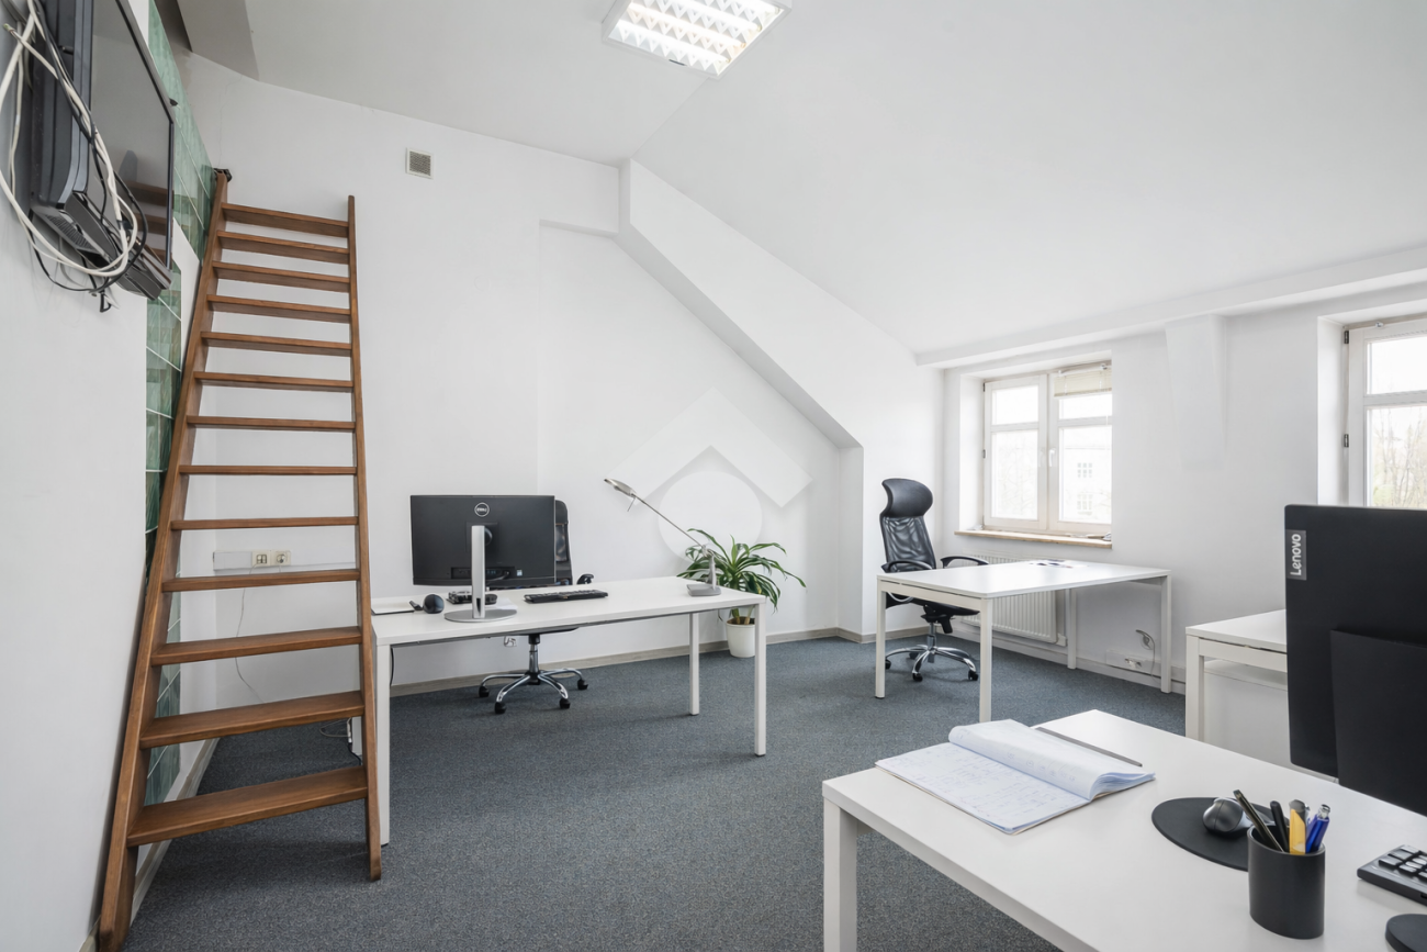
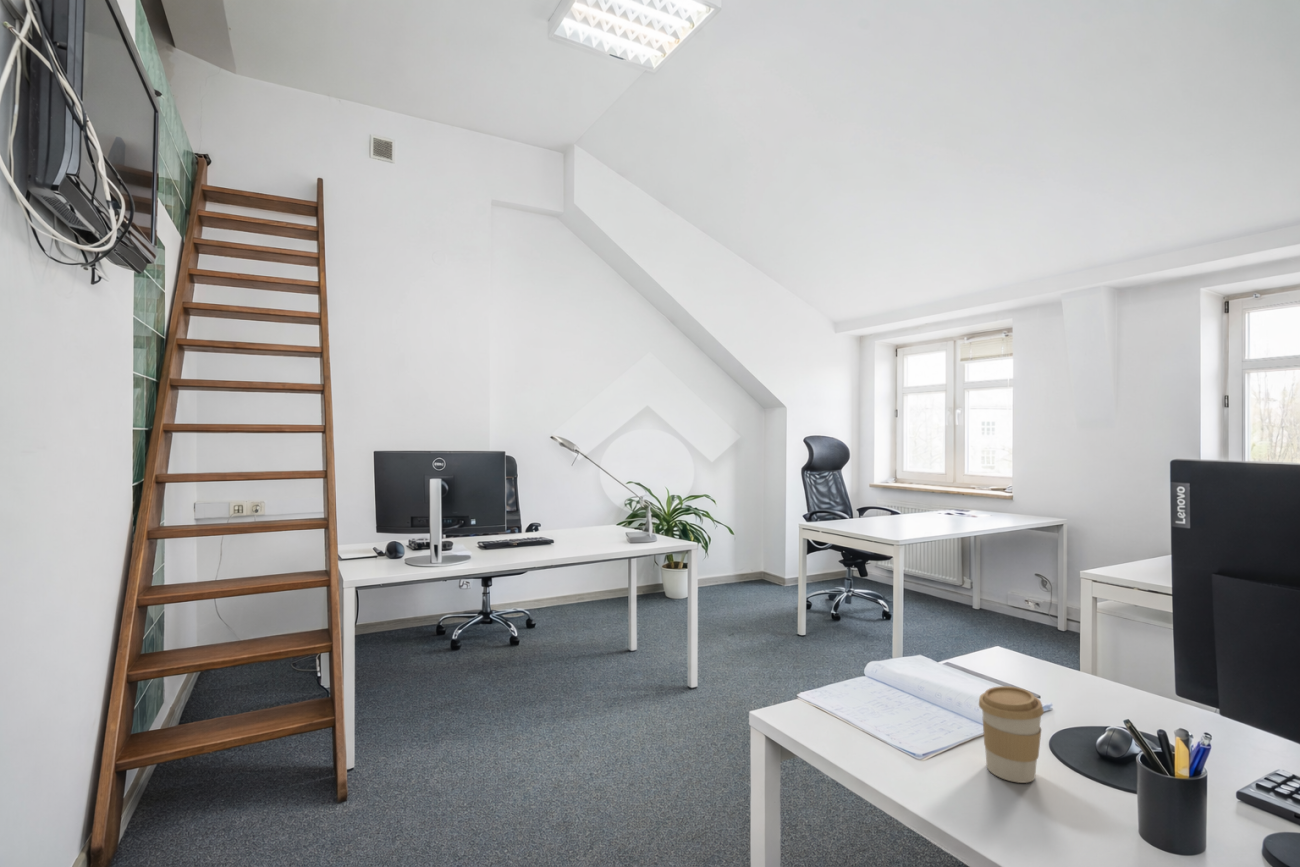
+ coffee cup (1010, 731)
